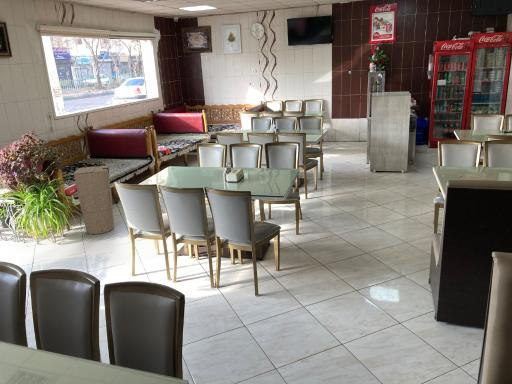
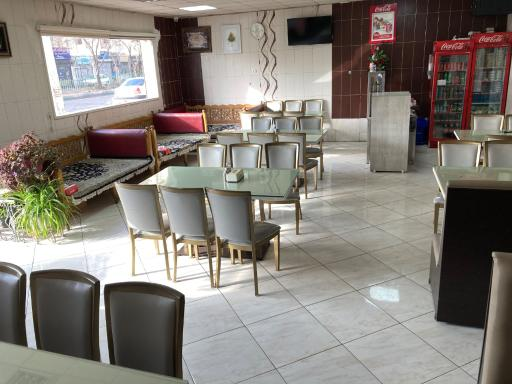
- trash can (96, 199)
